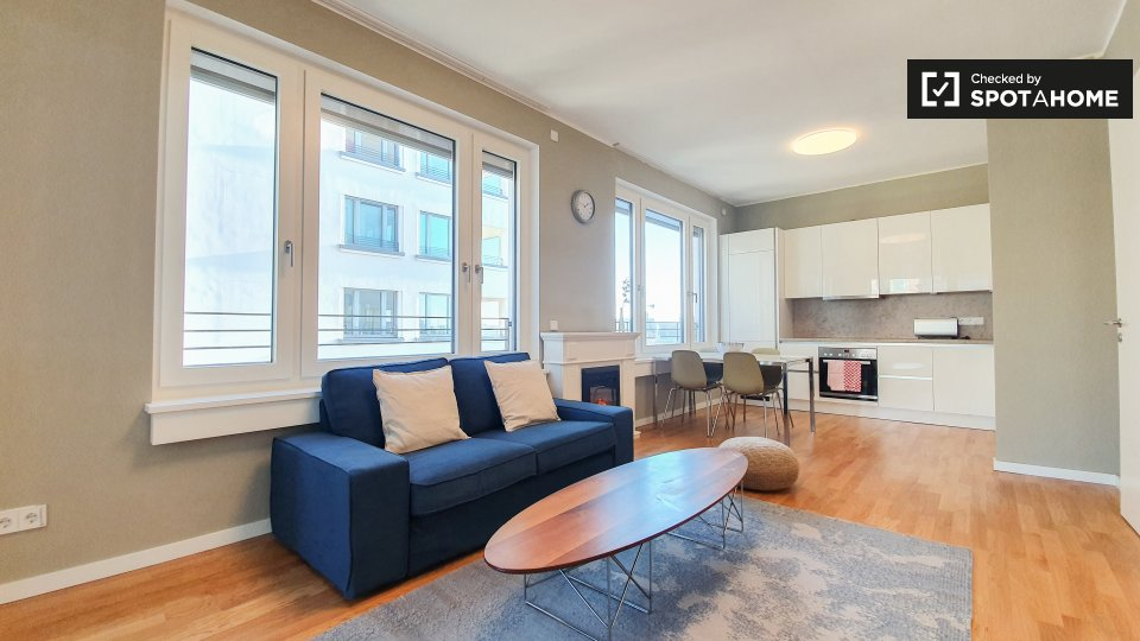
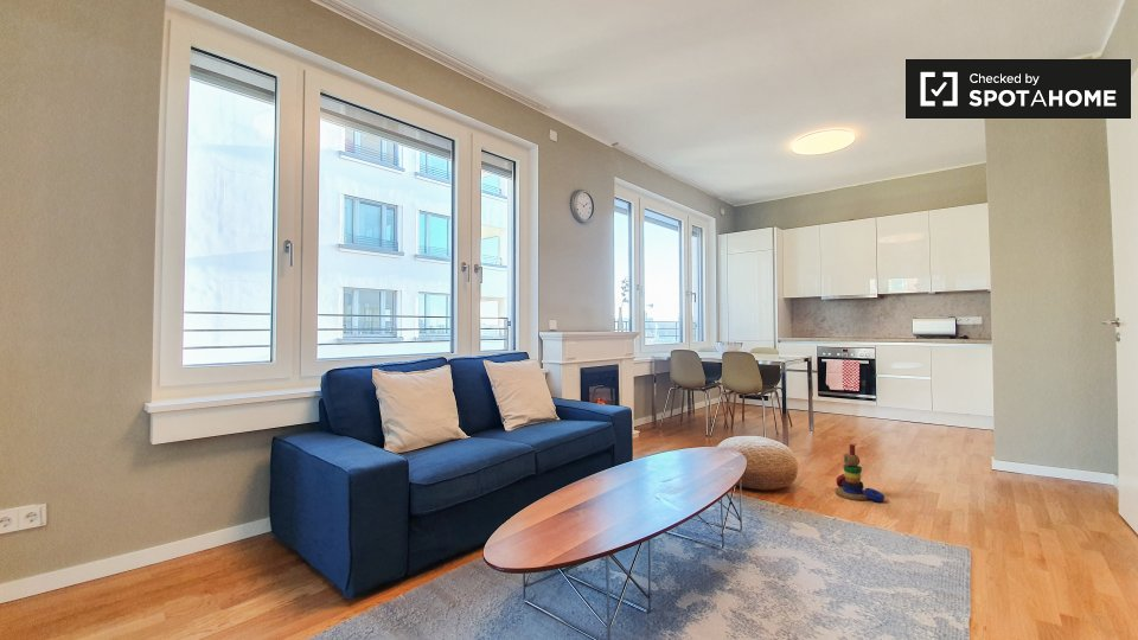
+ stacking toy (856, 469)
